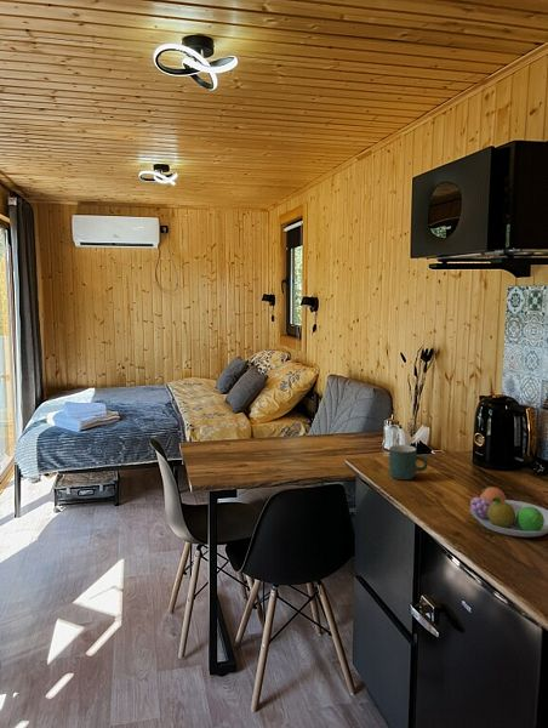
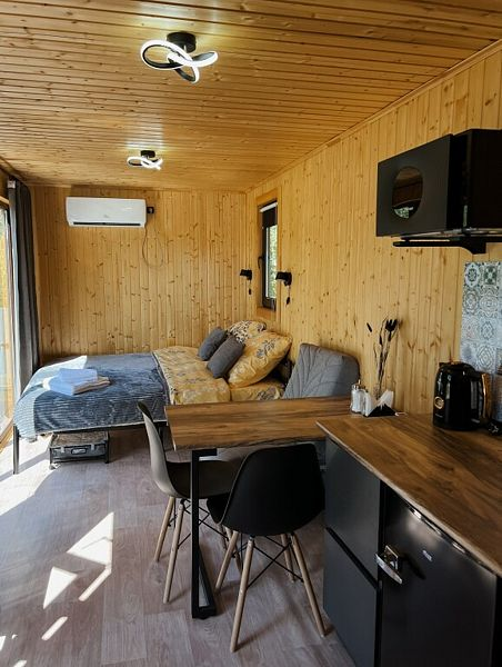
- fruit bowl (514, 507)
- mug (406, 461)
